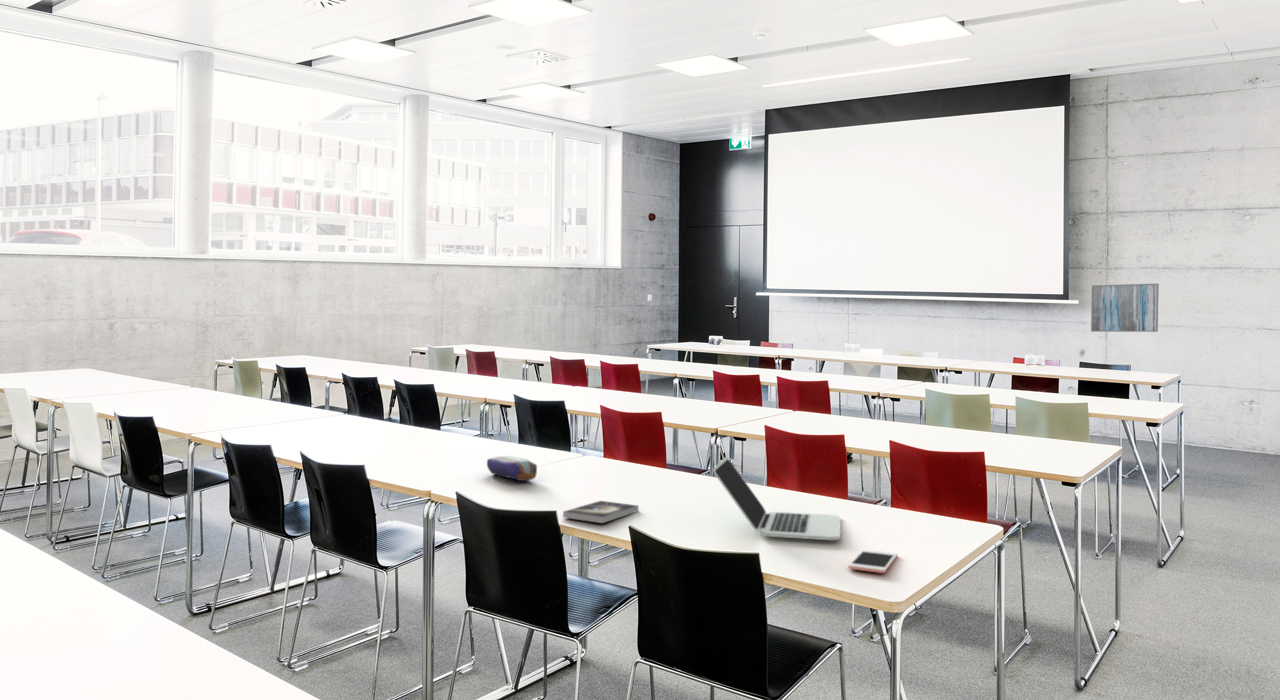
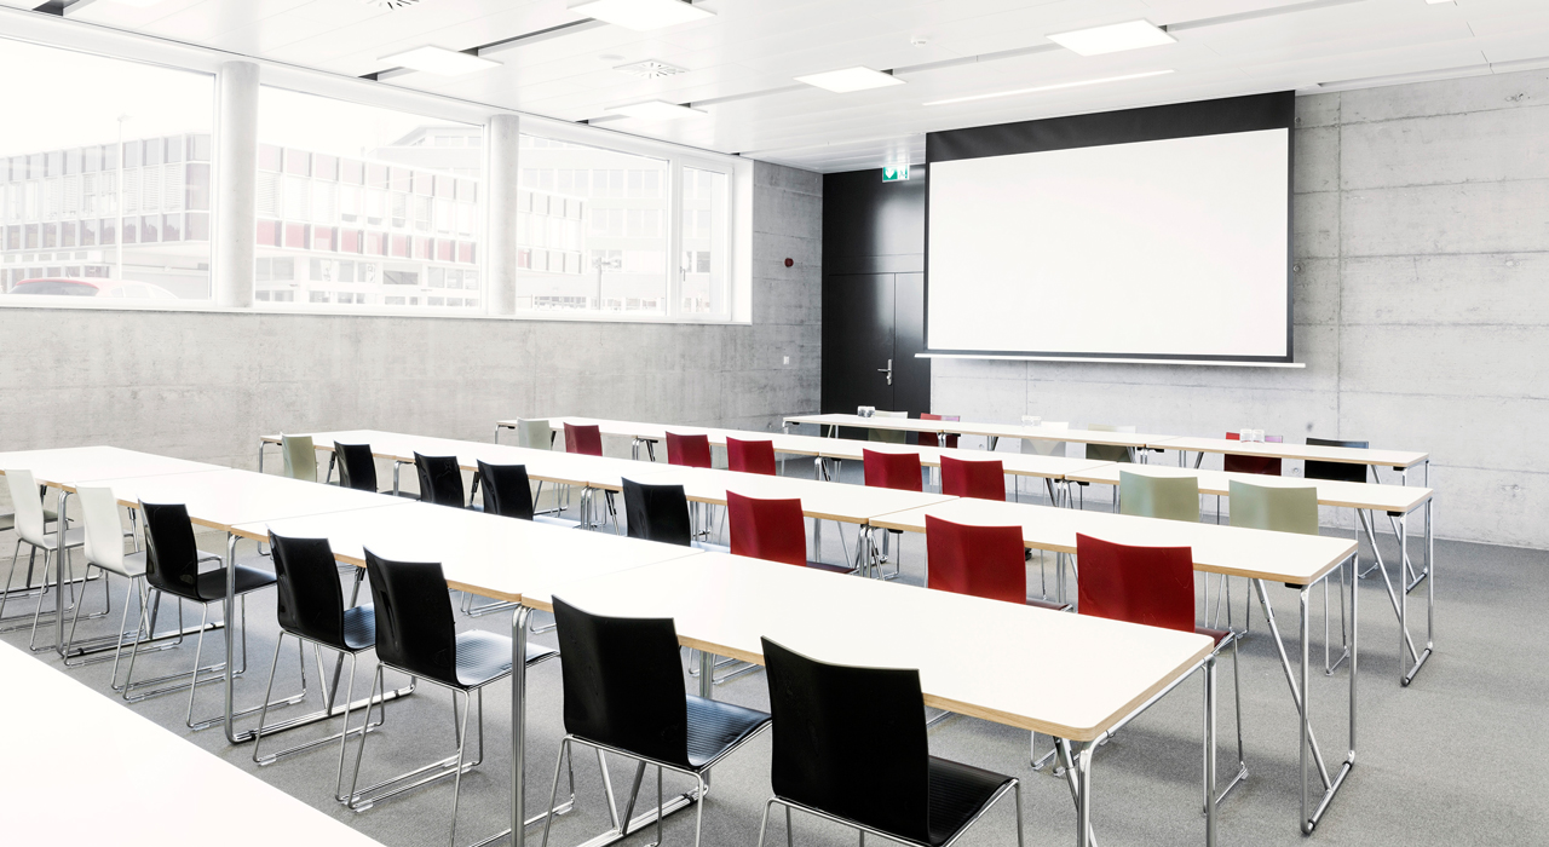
- wall art (1124, 308)
- cell phone (873, 560)
- book (601, 511)
- laptop (778, 512)
- pencil case (511, 467)
